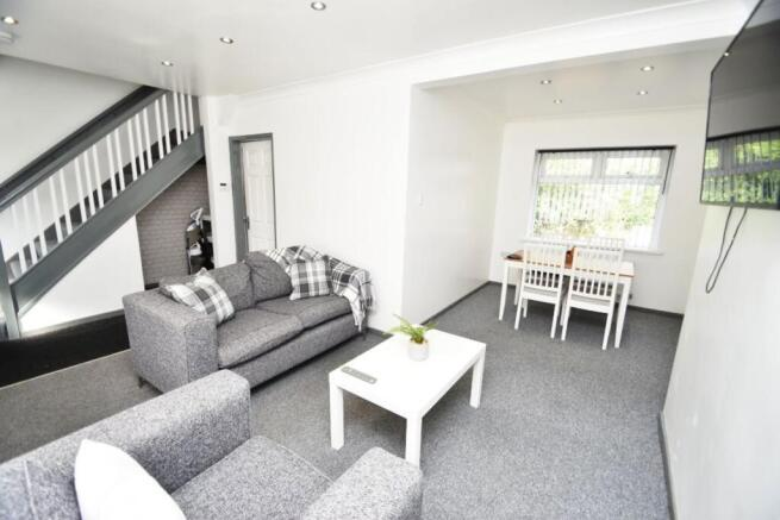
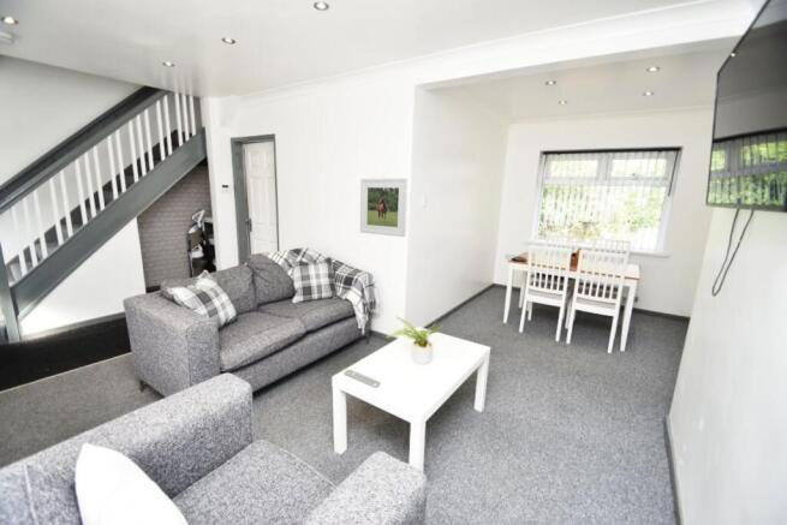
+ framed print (382, 207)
